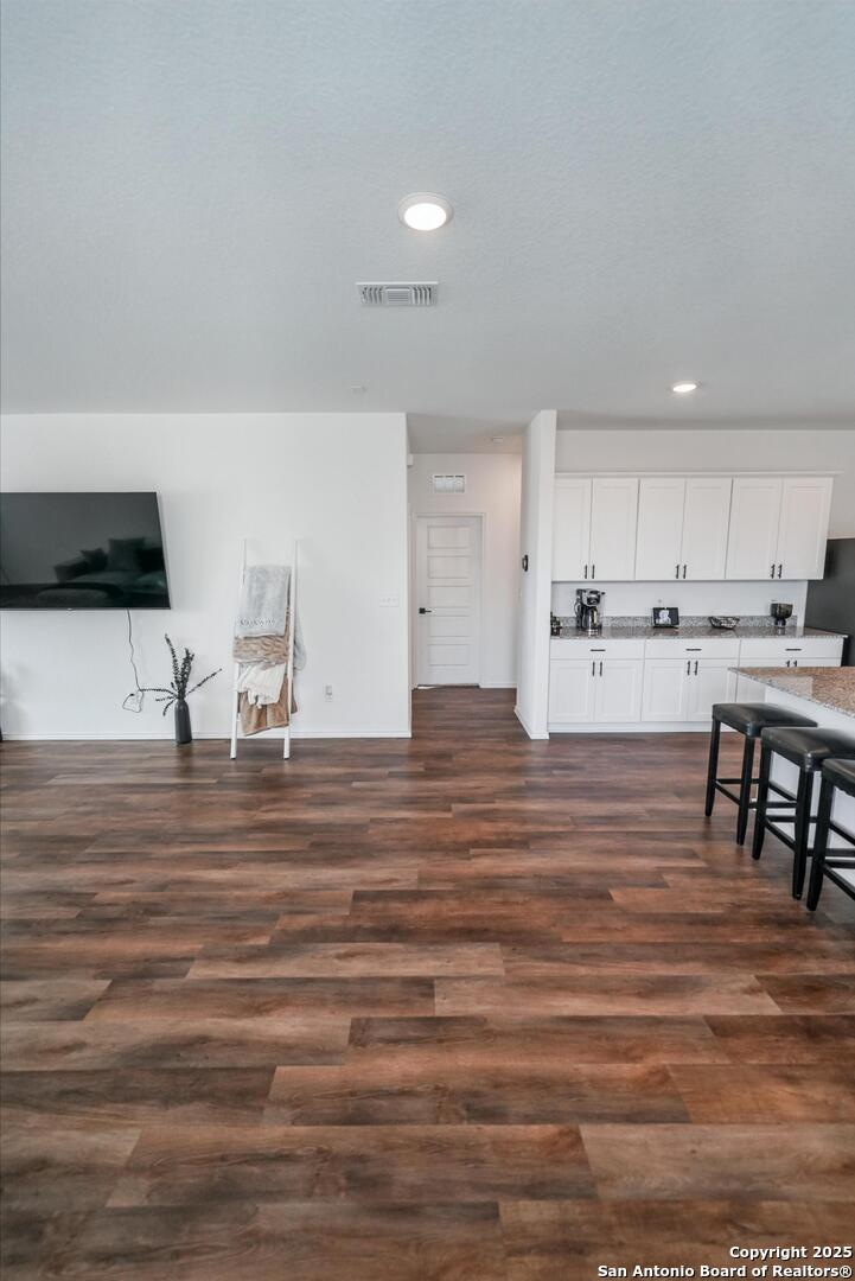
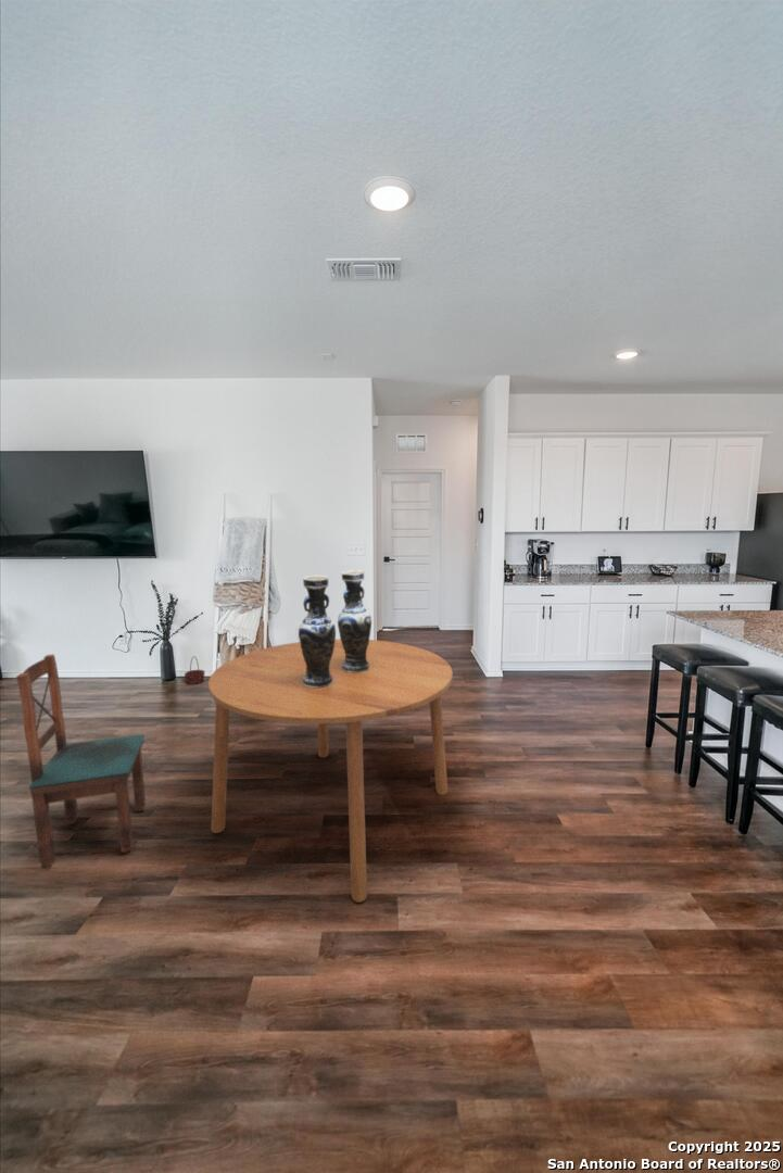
+ dining table (327, 741)
+ vase (338, 625)
+ basket (194, 670)
+ dining chair (89, 751)
